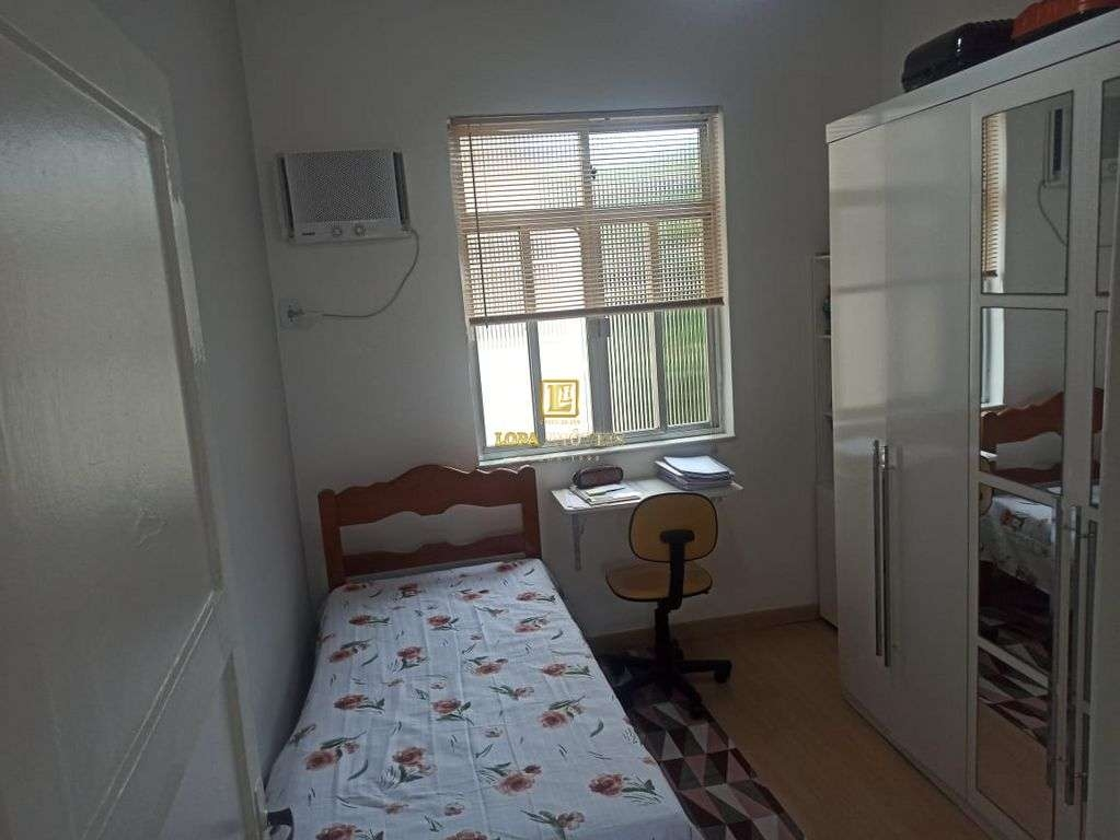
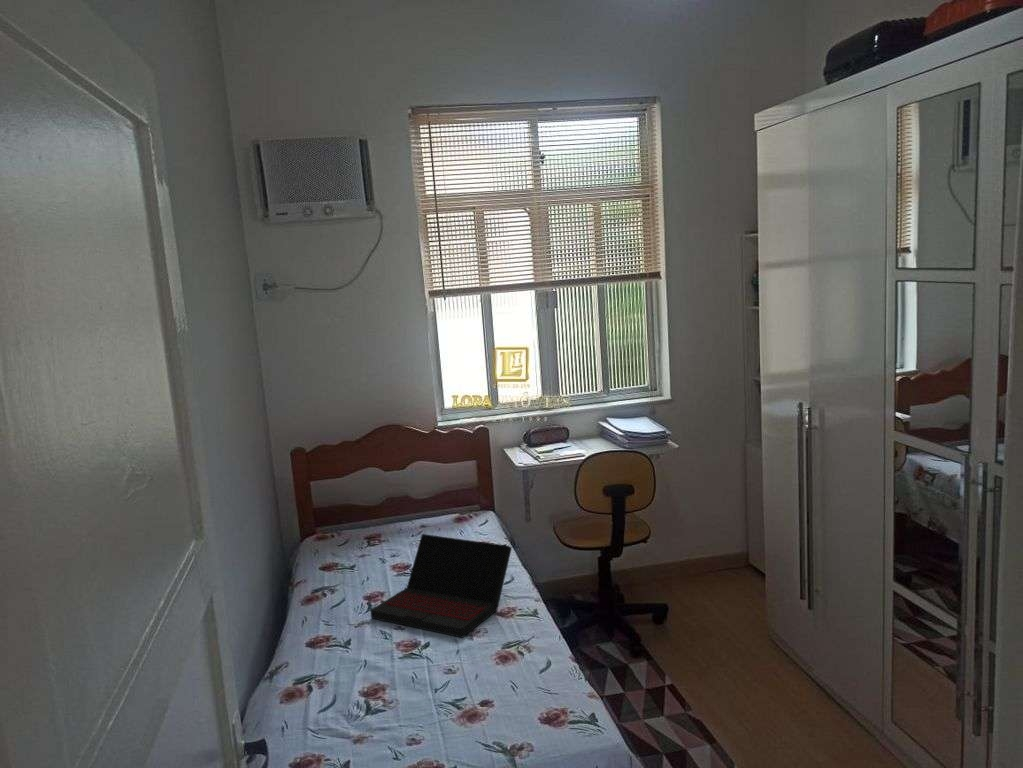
+ laptop (442, 580)
